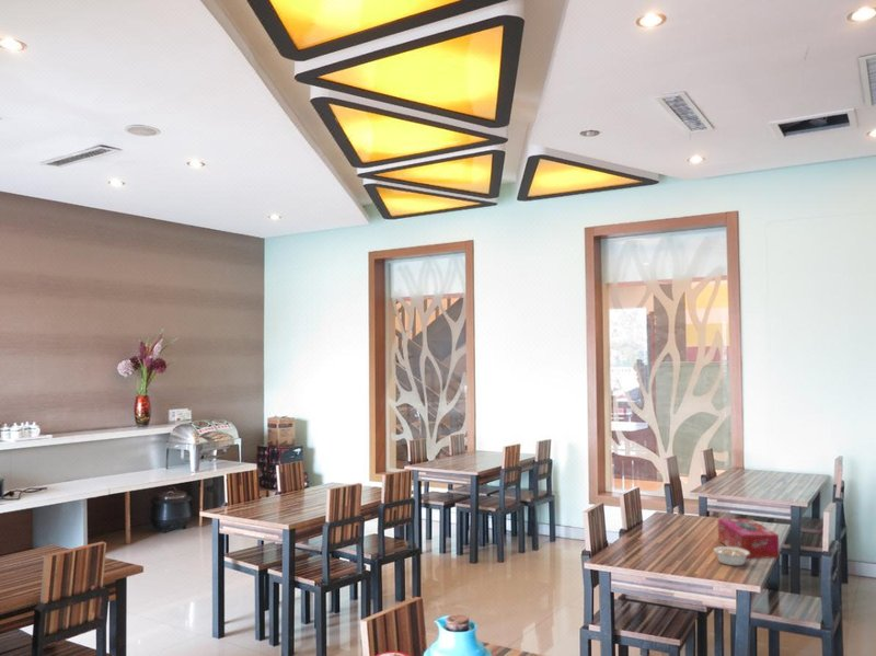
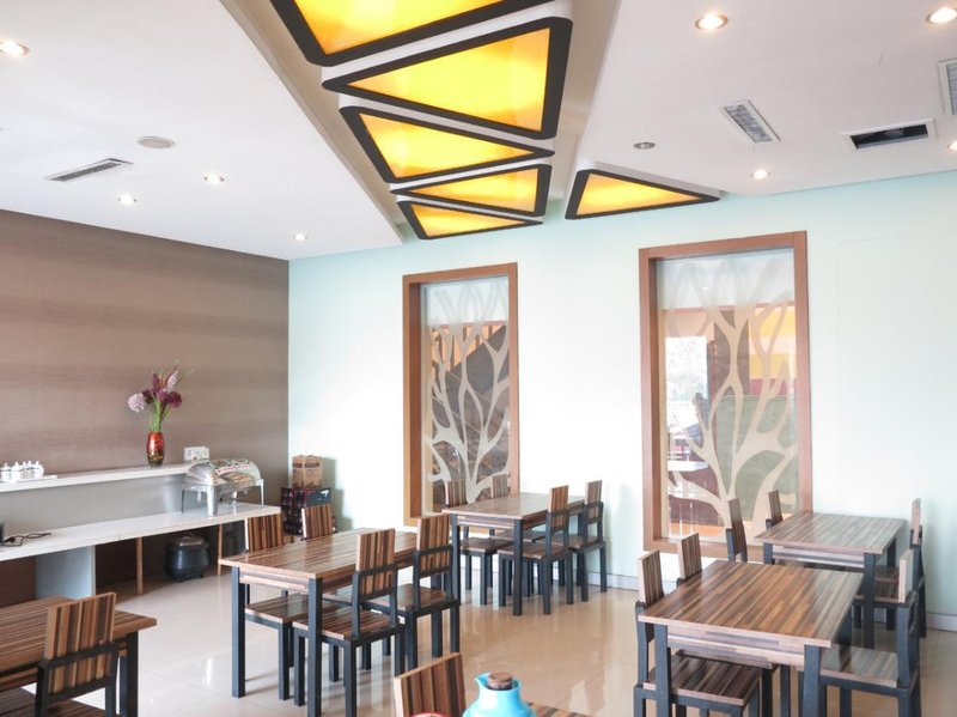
- tissue box (747, 537)
- legume (733, 555)
